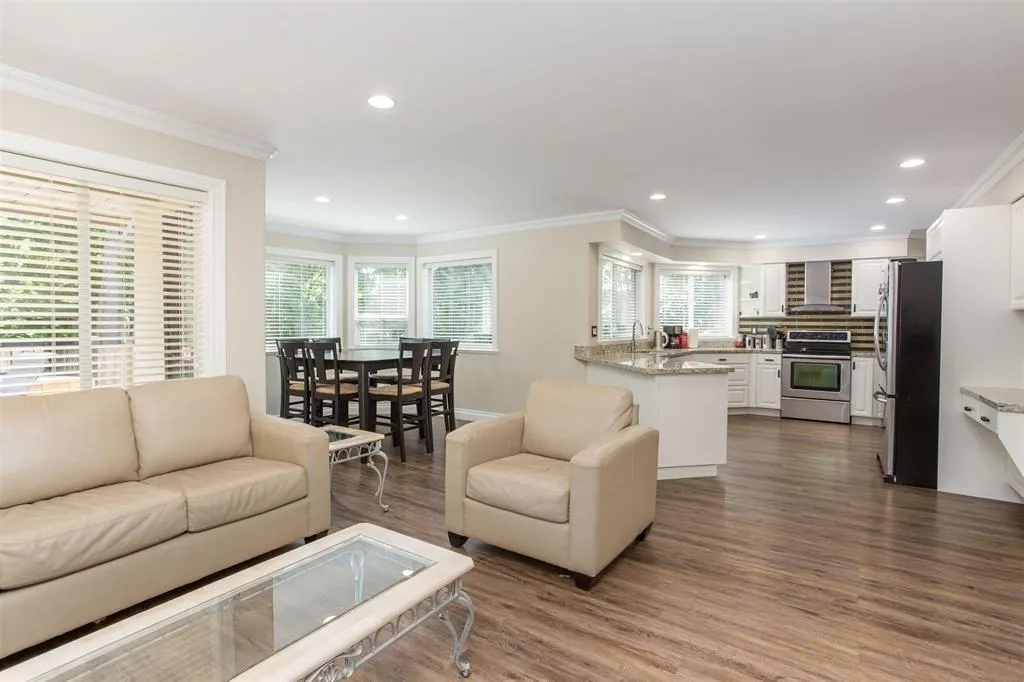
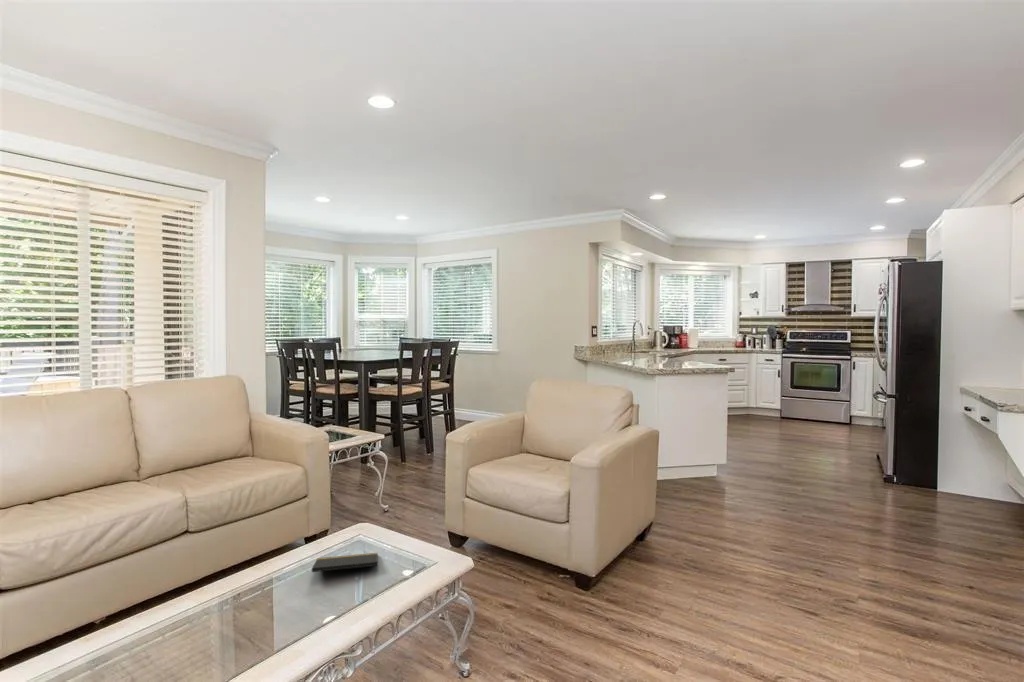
+ notepad (346, 562)
